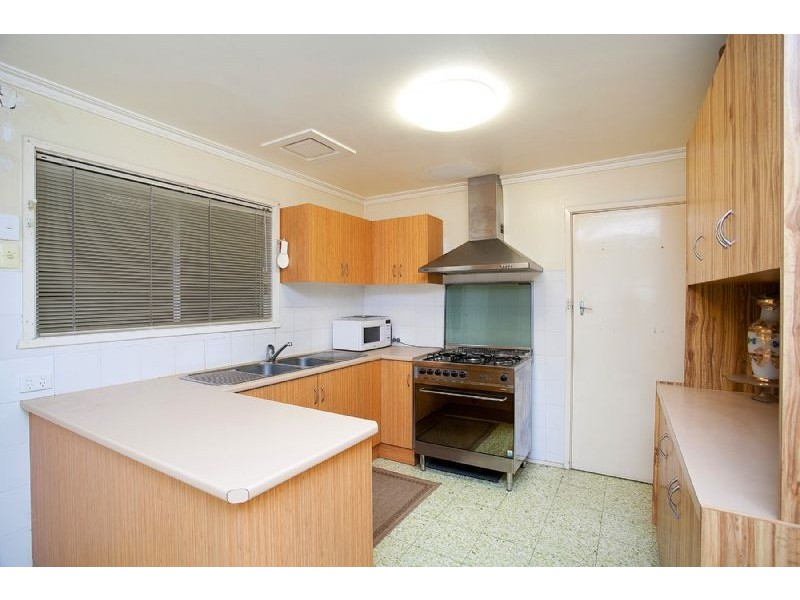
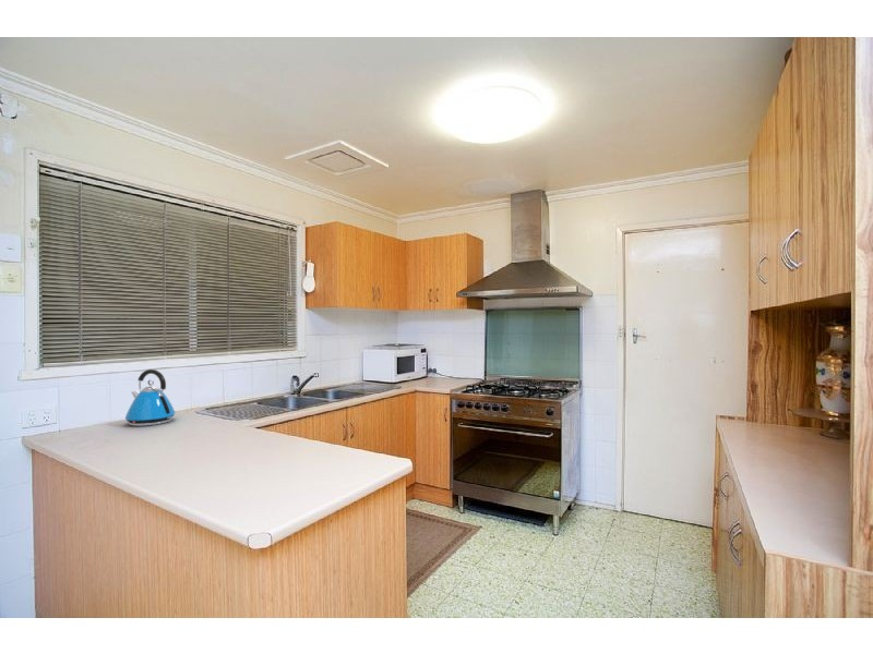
+ kettle (152, 395)
